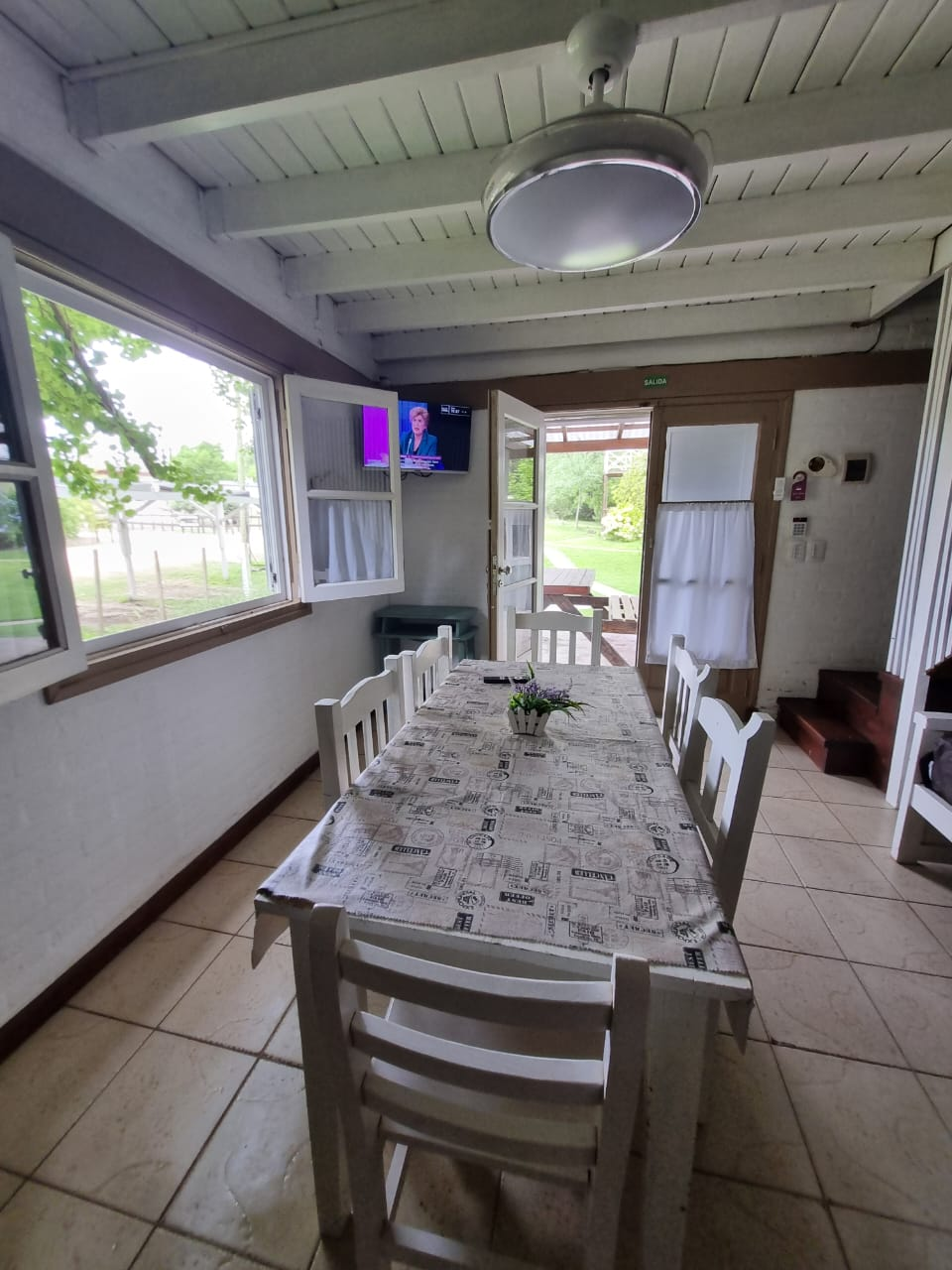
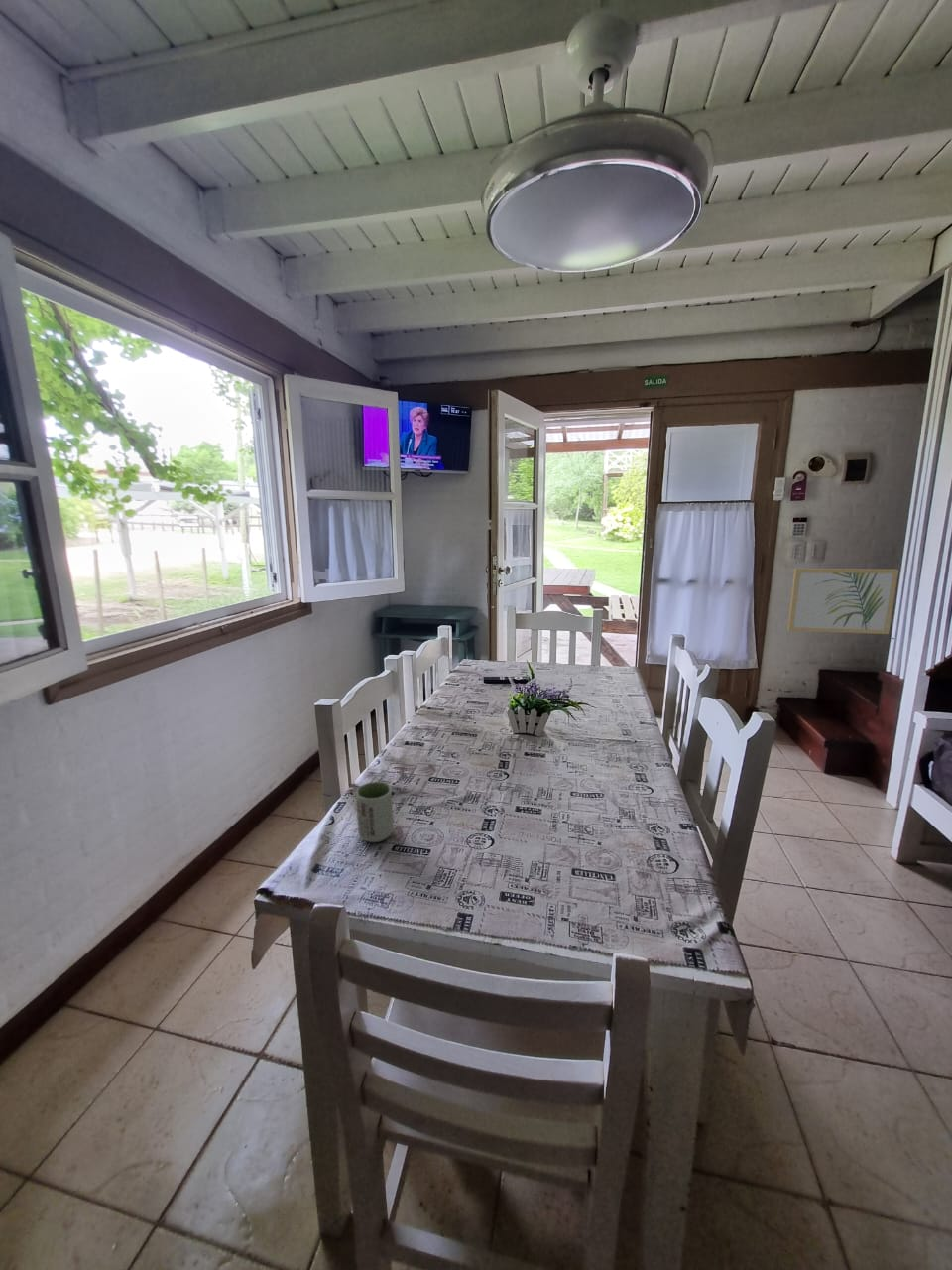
+ wall art (841, 600)
+ cup (375, 812)
